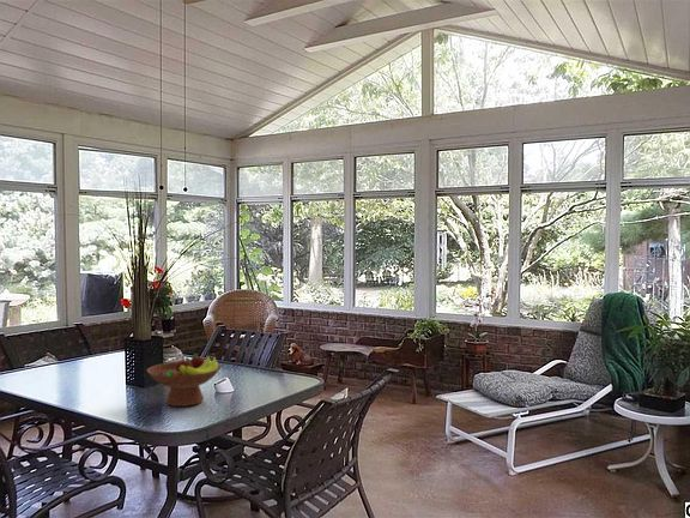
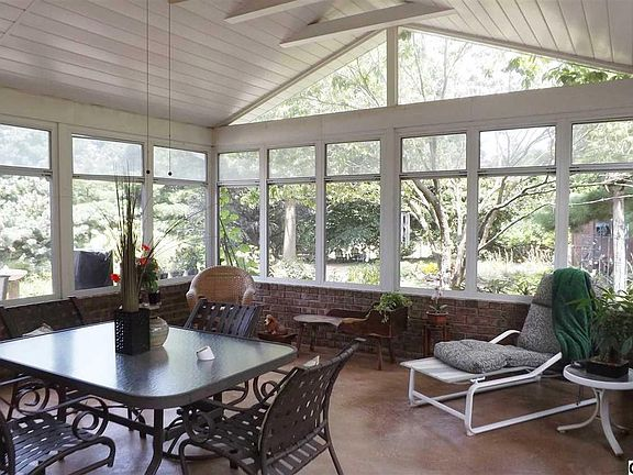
- fruit bowl (184, 378)
